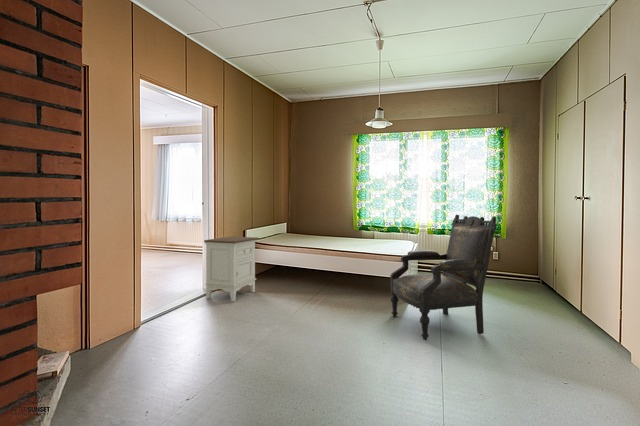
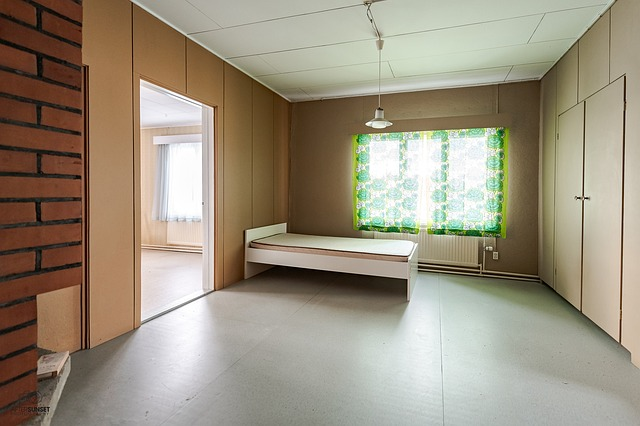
- armchair (439, 270)
- nightstand (232, 267)
